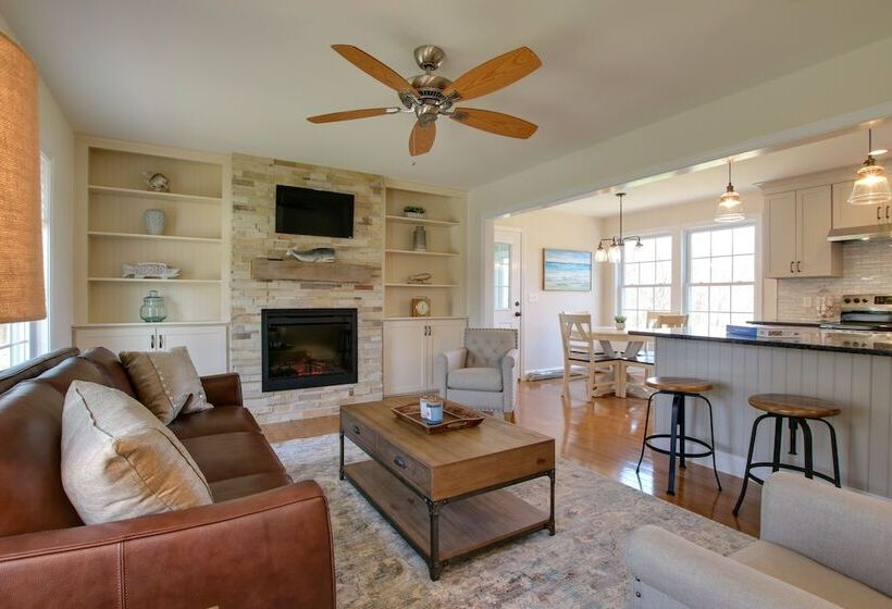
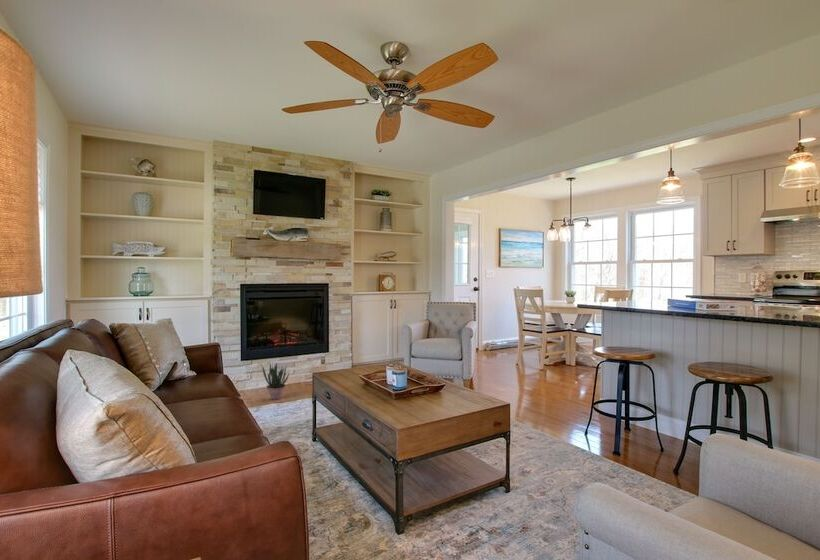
+ potted plant (275, 380)
